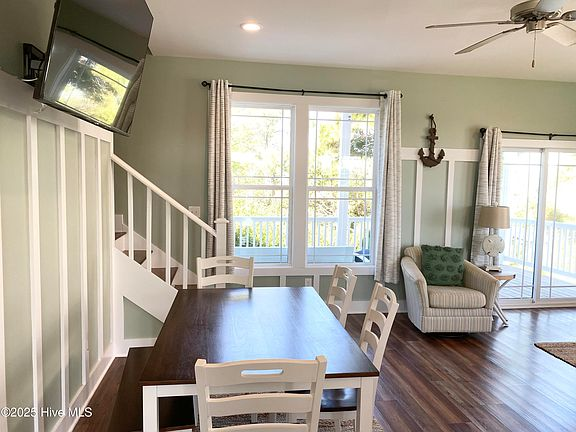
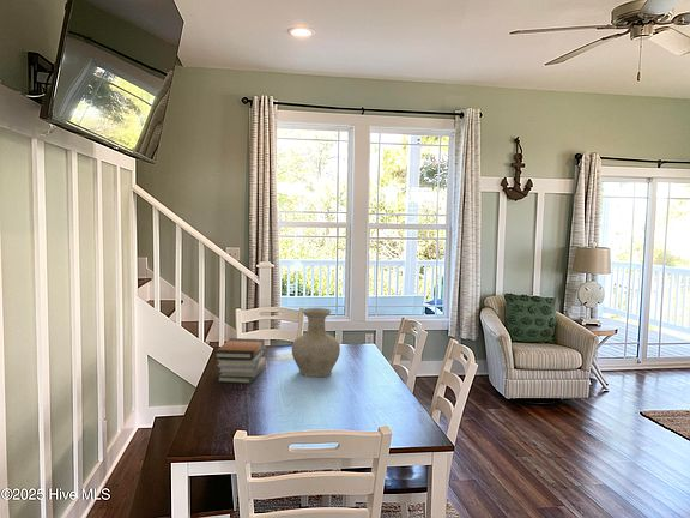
+ vase (315, 341)
+ book stack (241, 360)
